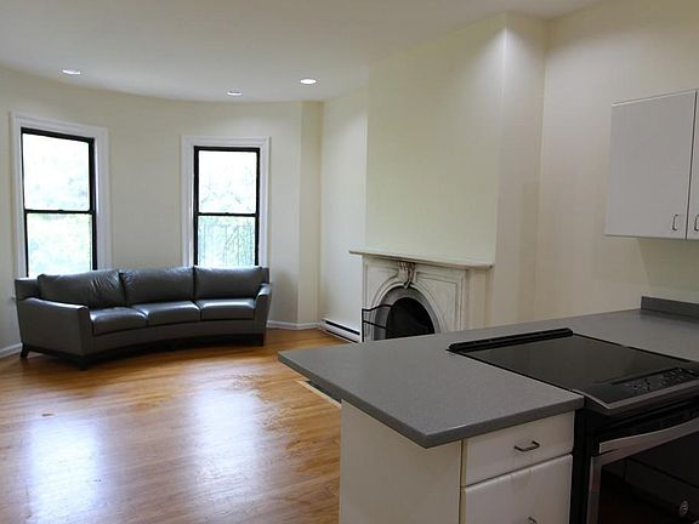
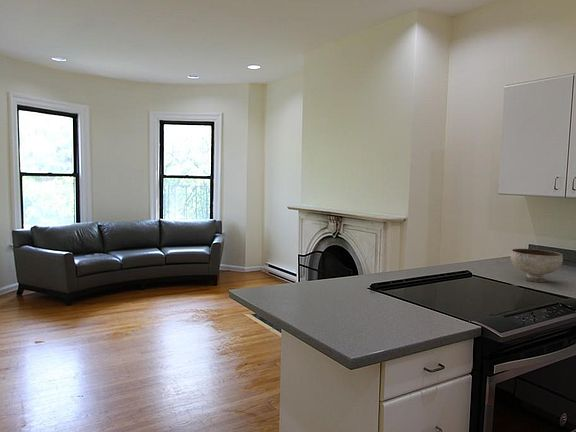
+ bowl (535, 265)
